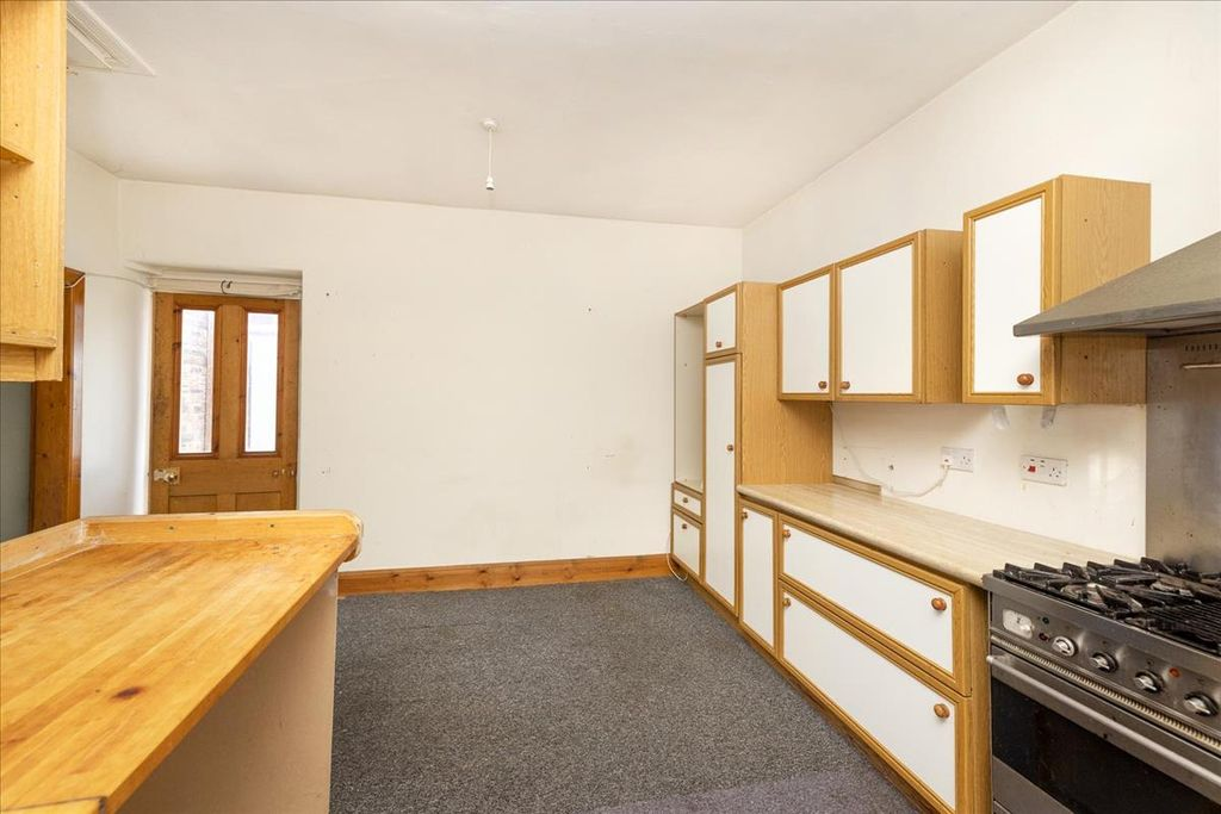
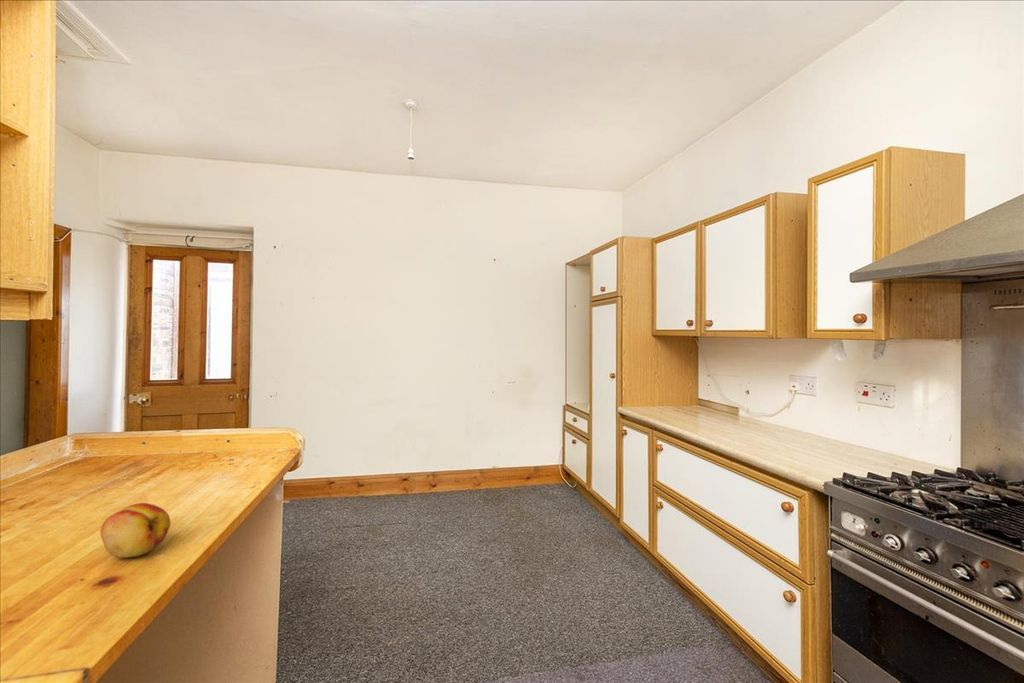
+ fruit (137, 528)
